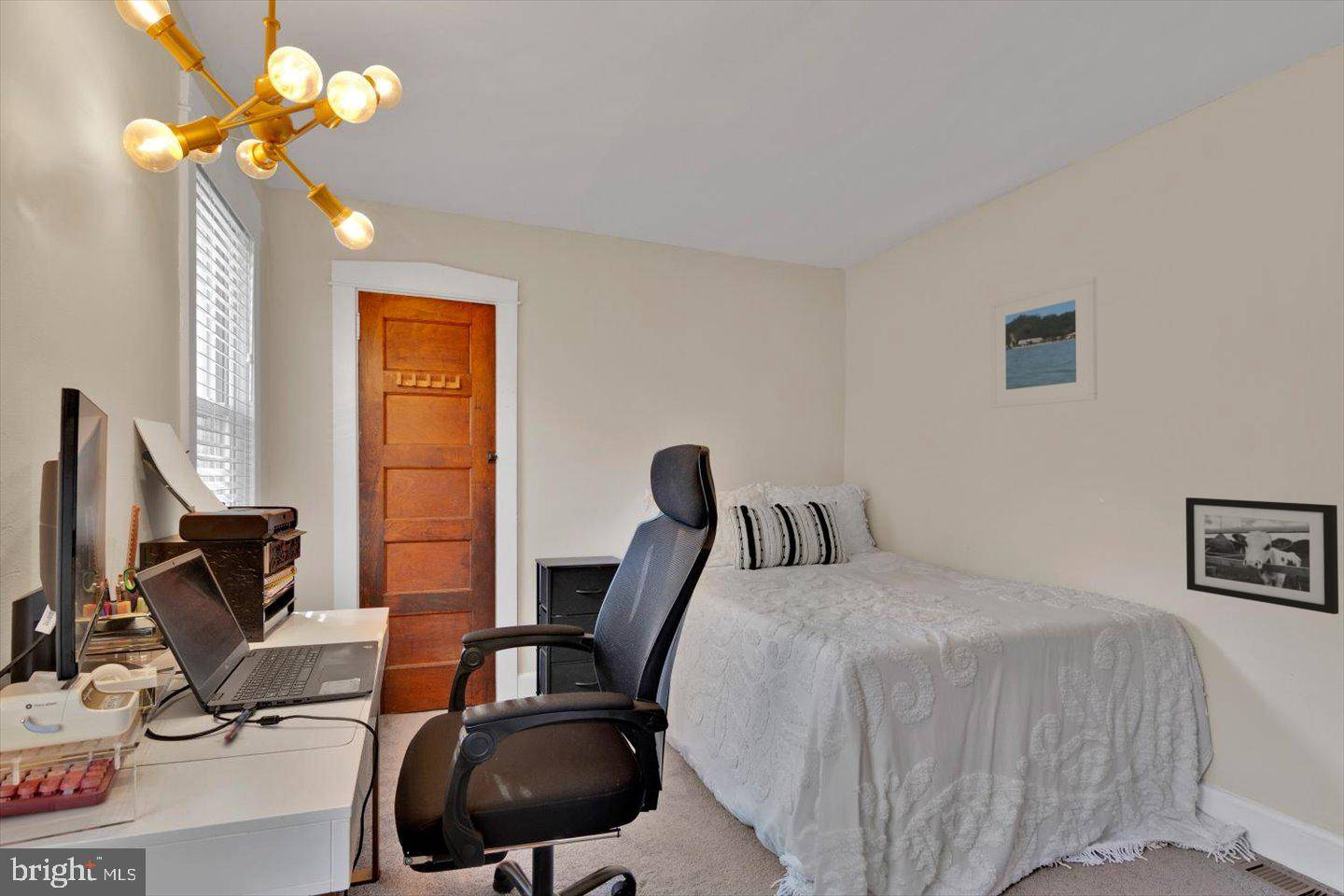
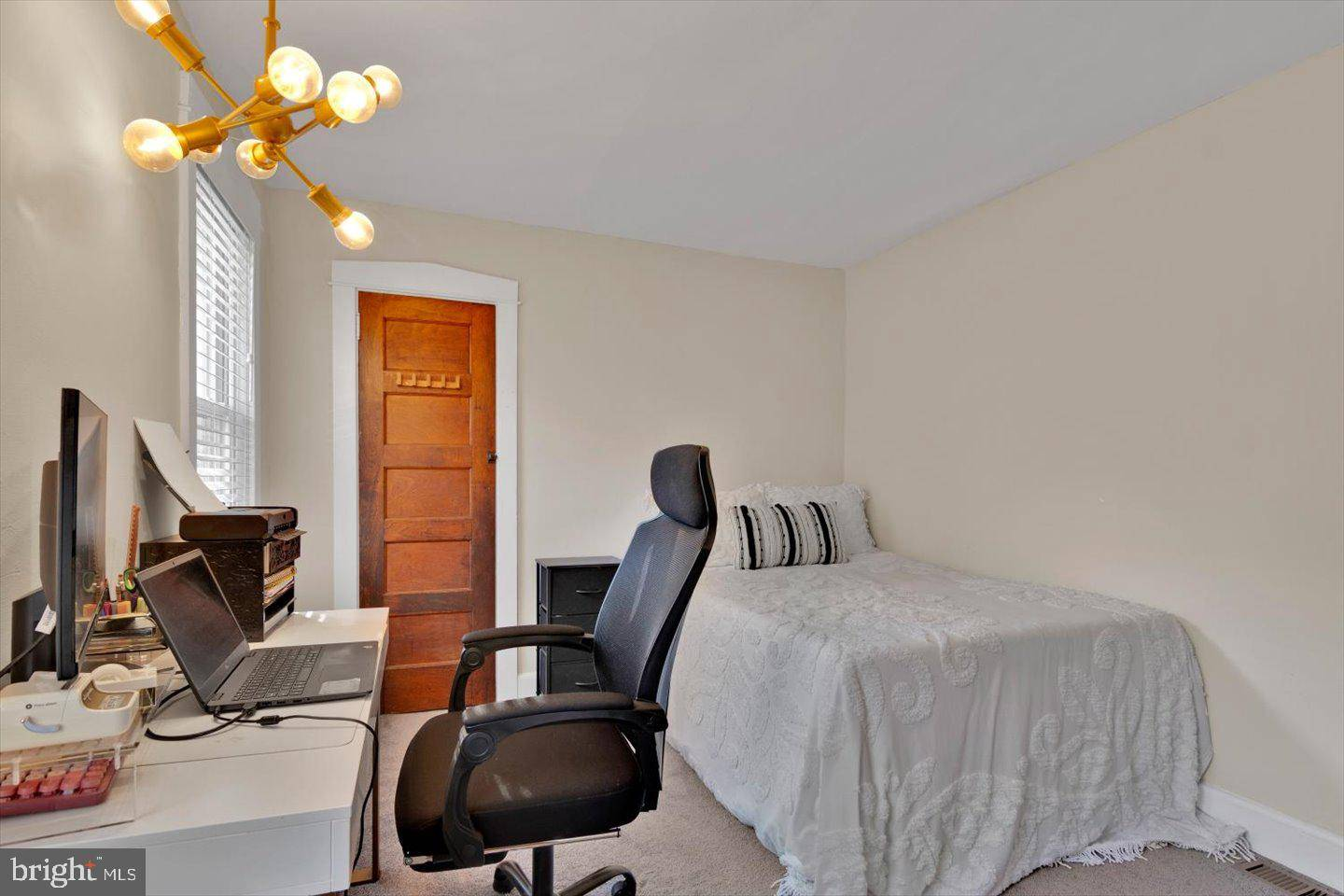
- pen (237, 722)
- picture frame (1255, 551)
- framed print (1040, 347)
